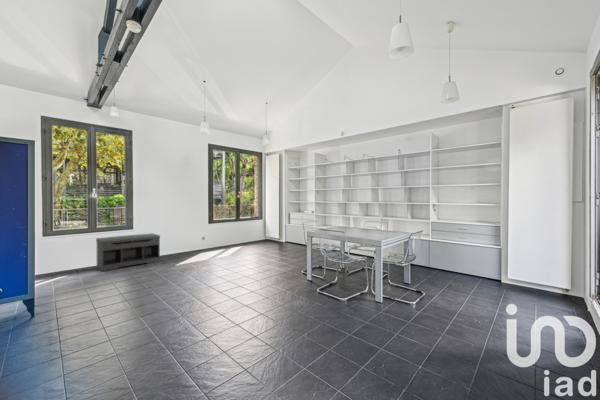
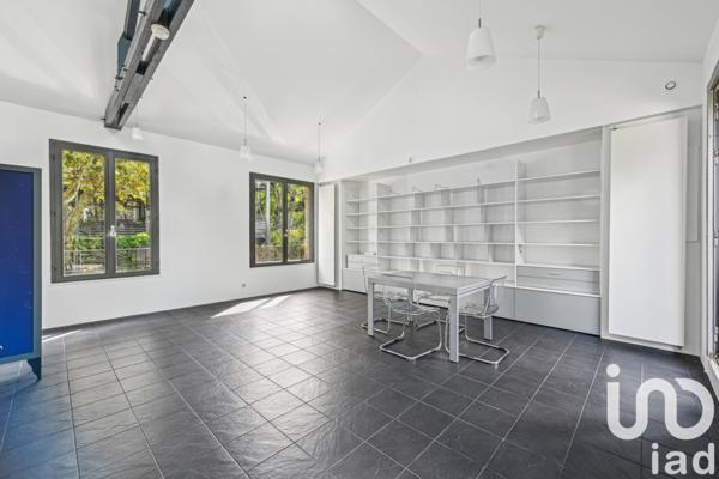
- bench (129, 250)
